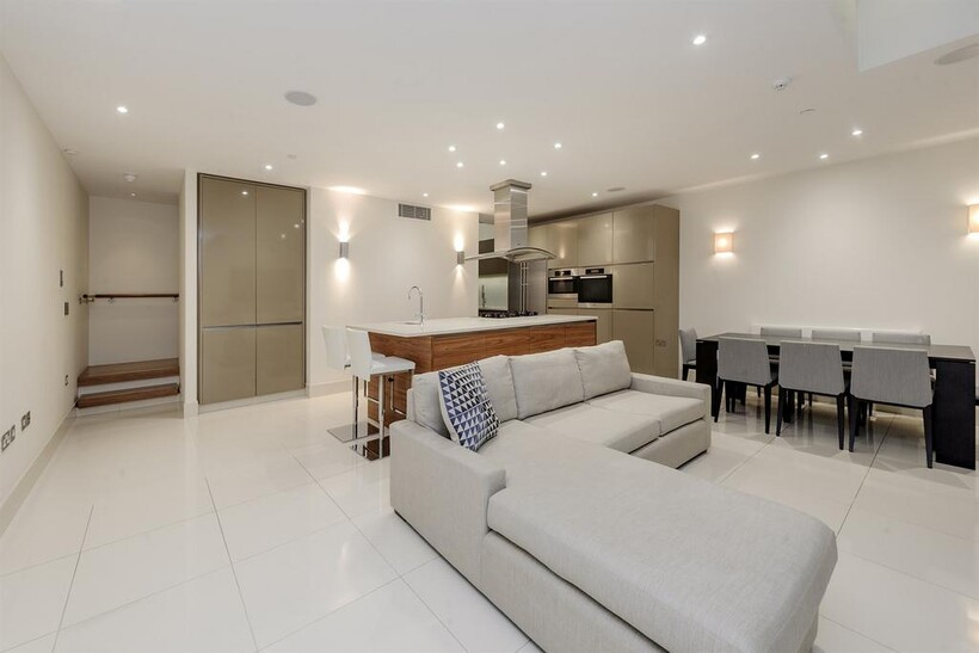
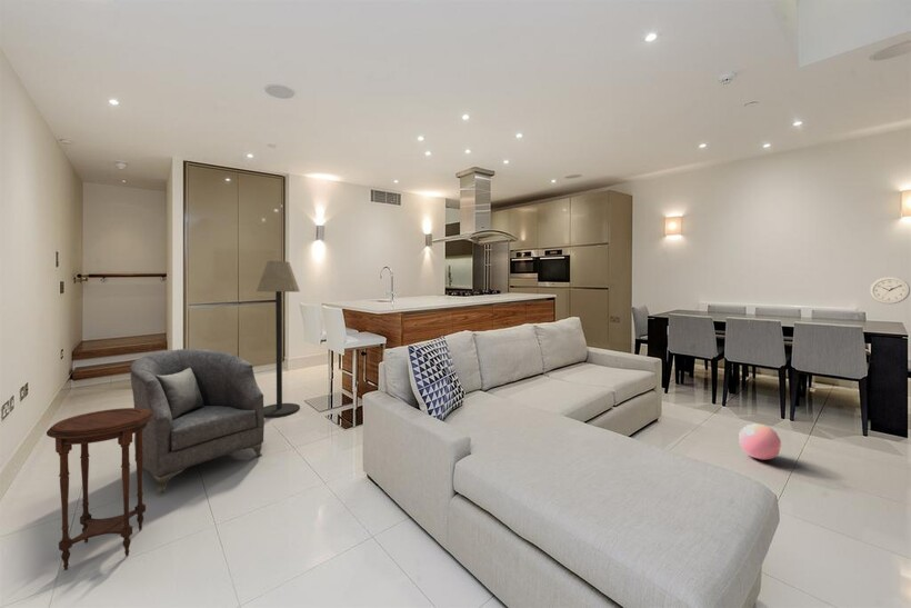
+ armchair (193, 408)
+ ball (759, 441)
+ wall clock (889, 290)
+ floor lamp (279, 336)
+ side table (122, 484)
